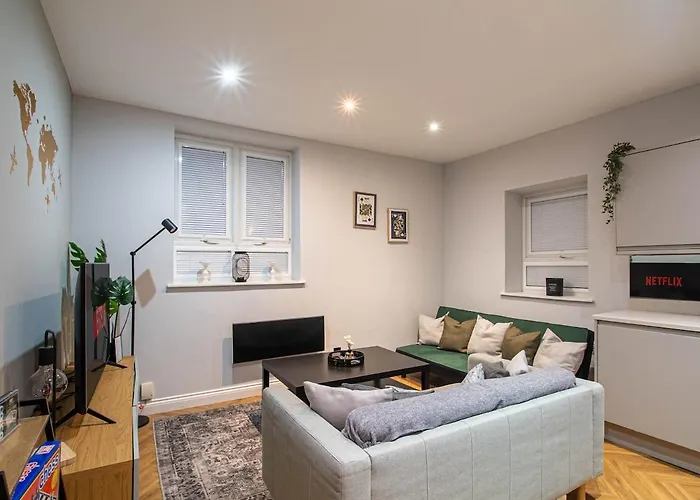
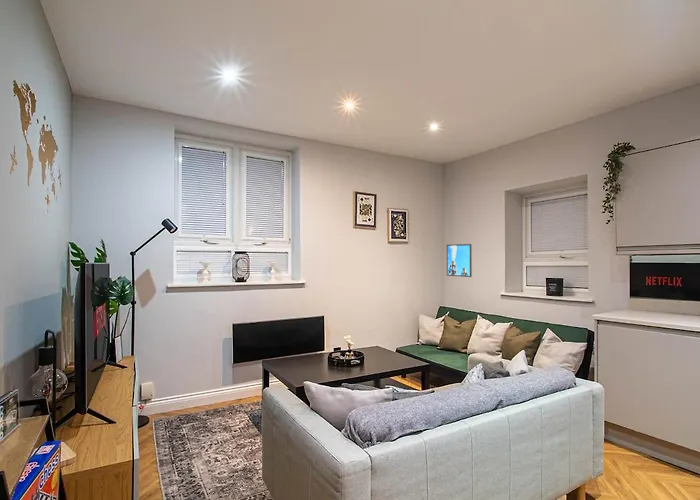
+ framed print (458, 260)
